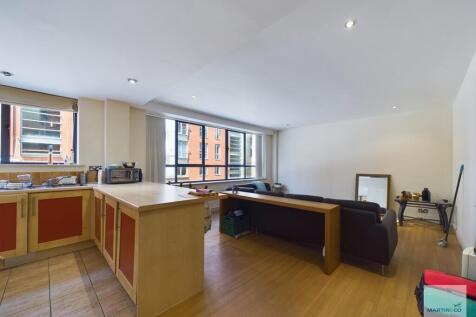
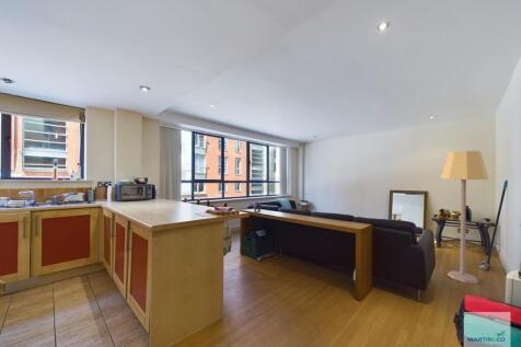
+ lamp (463, 215)
